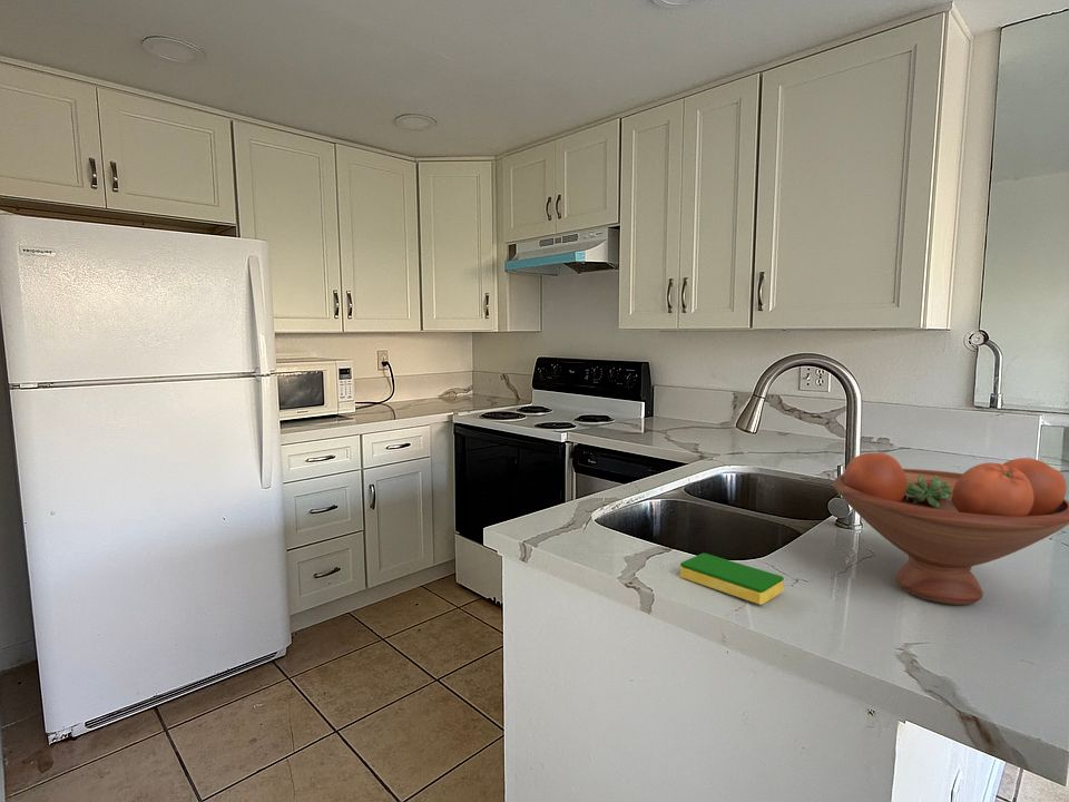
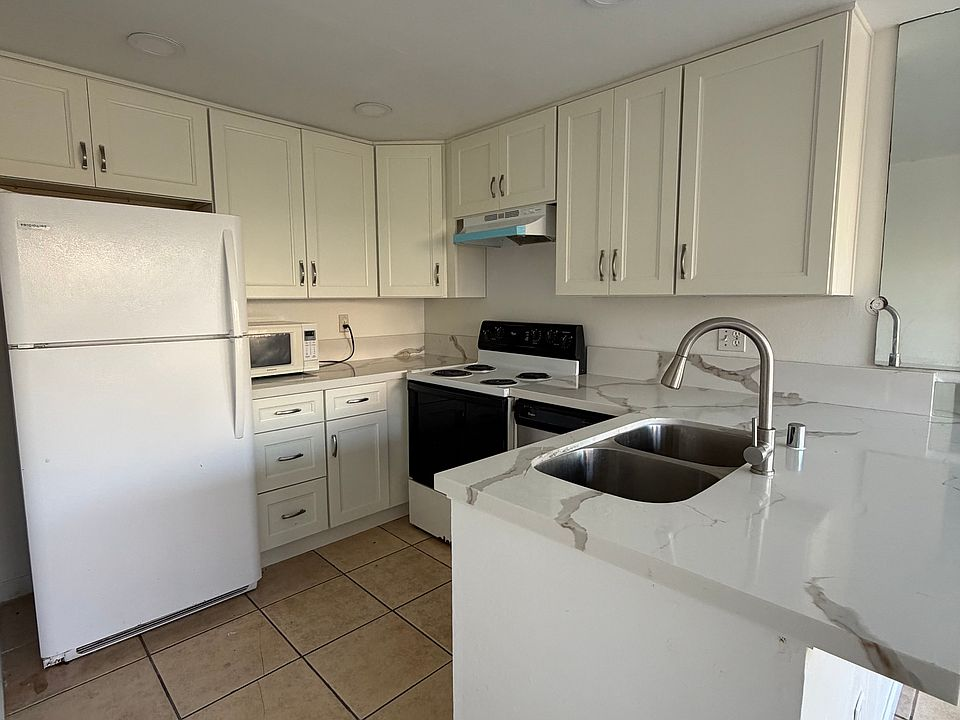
- fruit bowl (942, 520)
- dish sponge (729, 576)
